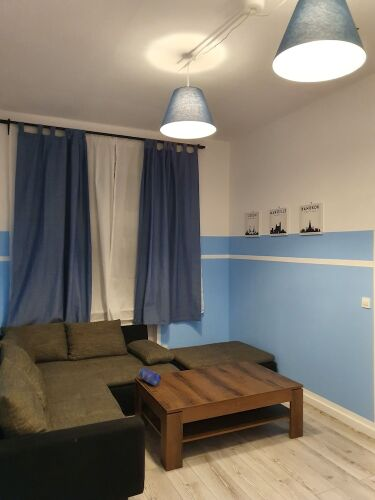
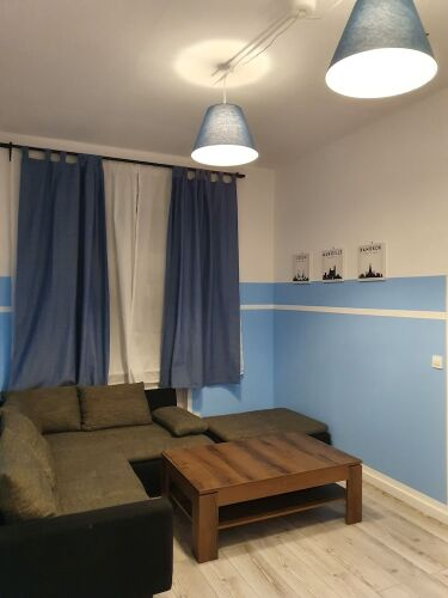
- pencil case (149, 376)
